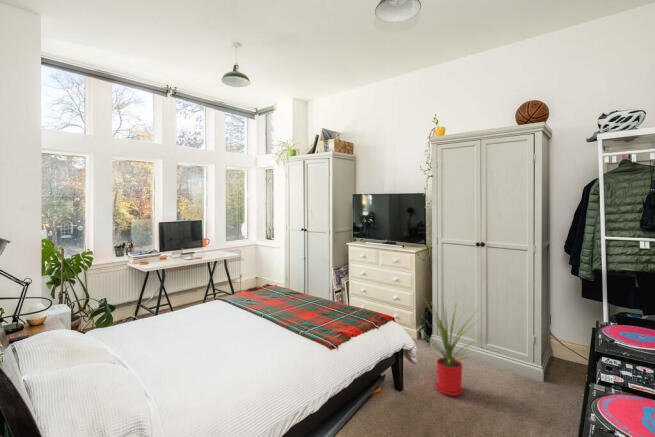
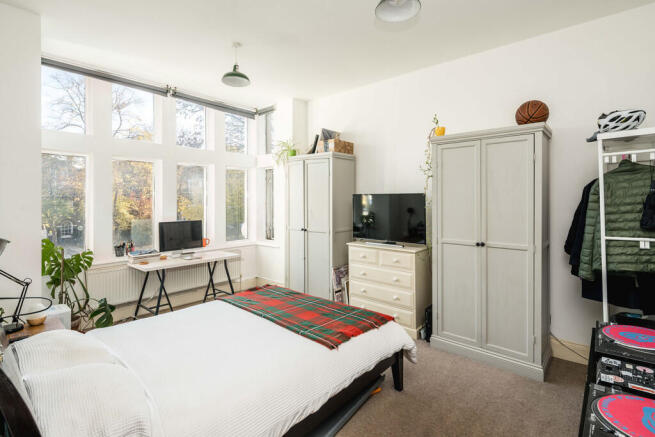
- house plant (450, 345)
